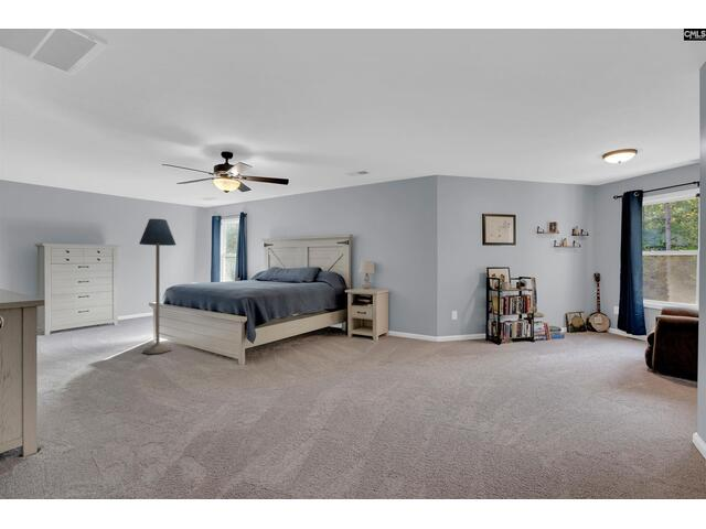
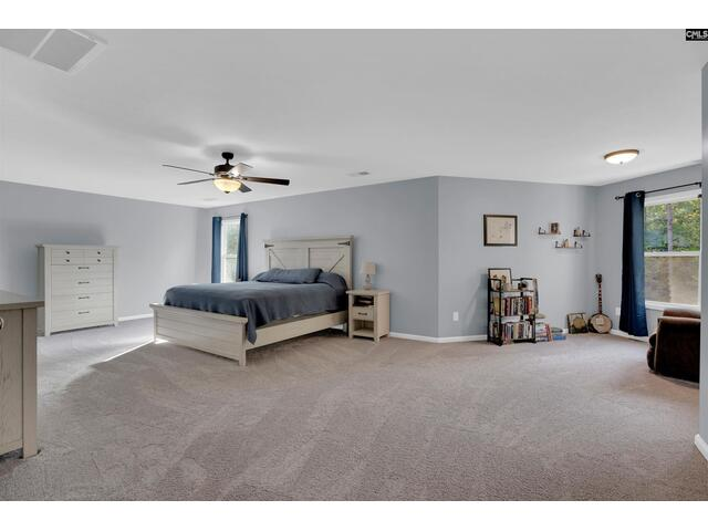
- floor lamp (158, 284)
